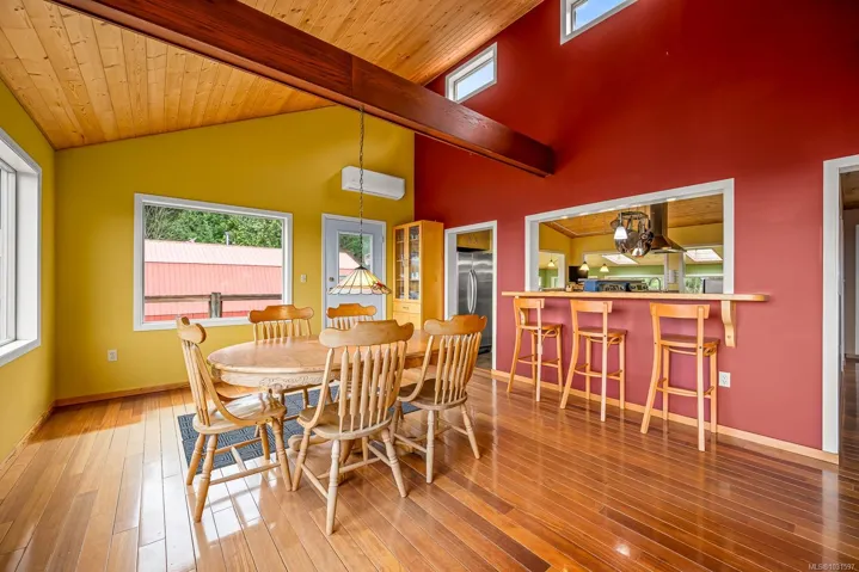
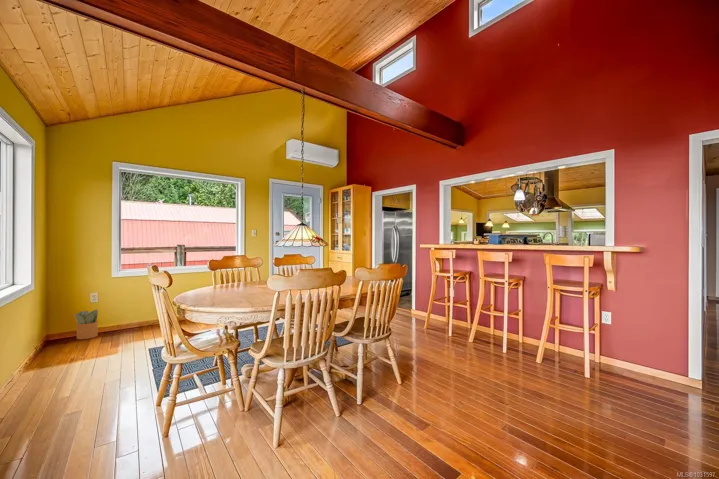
+ potted plant (85, 324)
